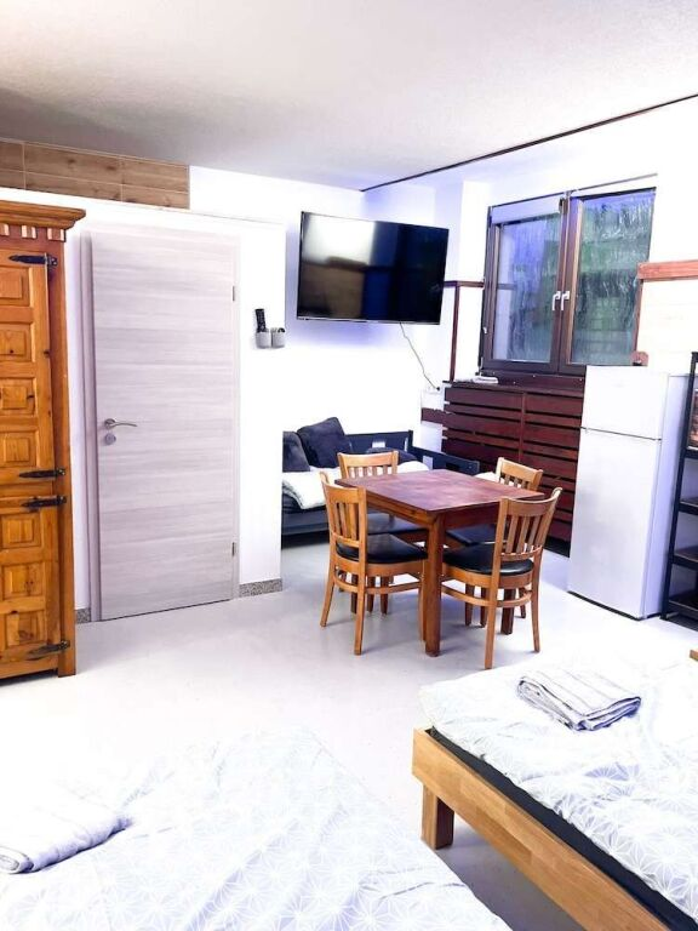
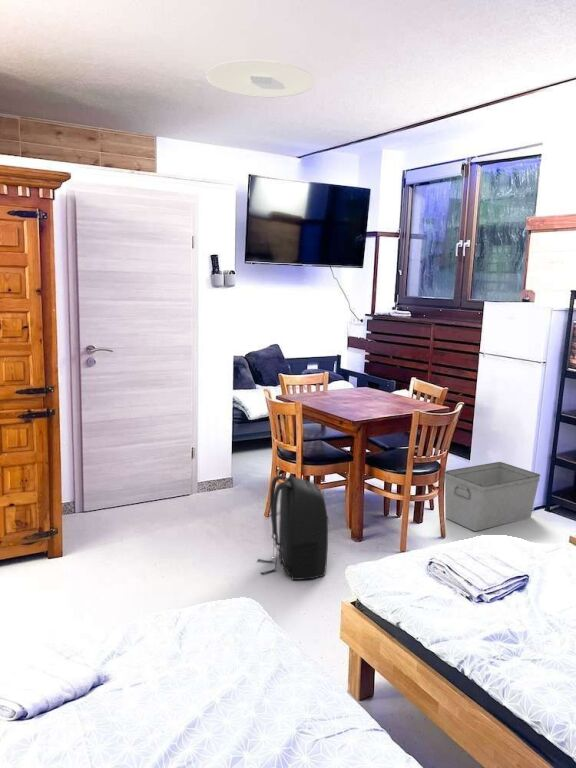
+ storage bin (490, 495)
+ ceiling light (261, 74)
+ backpack (293, 520)
